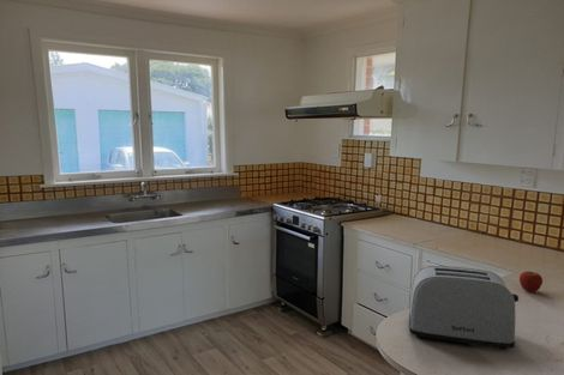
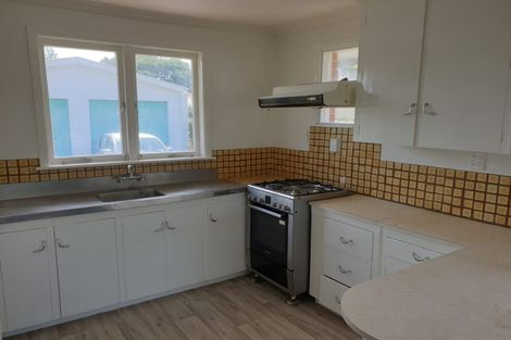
- toaster (462, 303)
- apple (530, 280)
